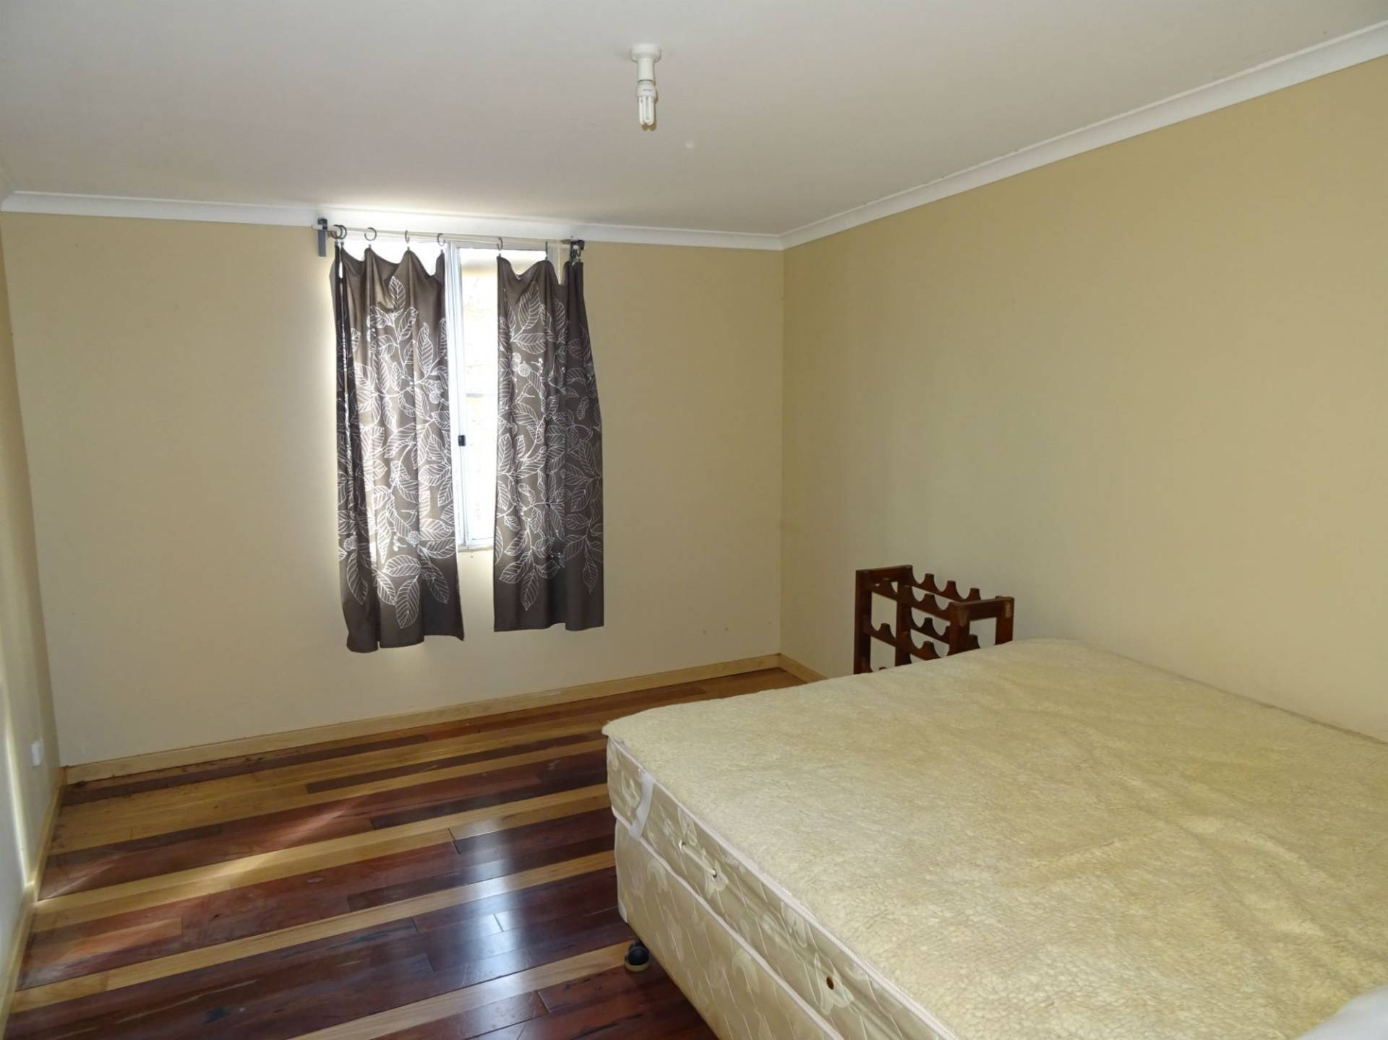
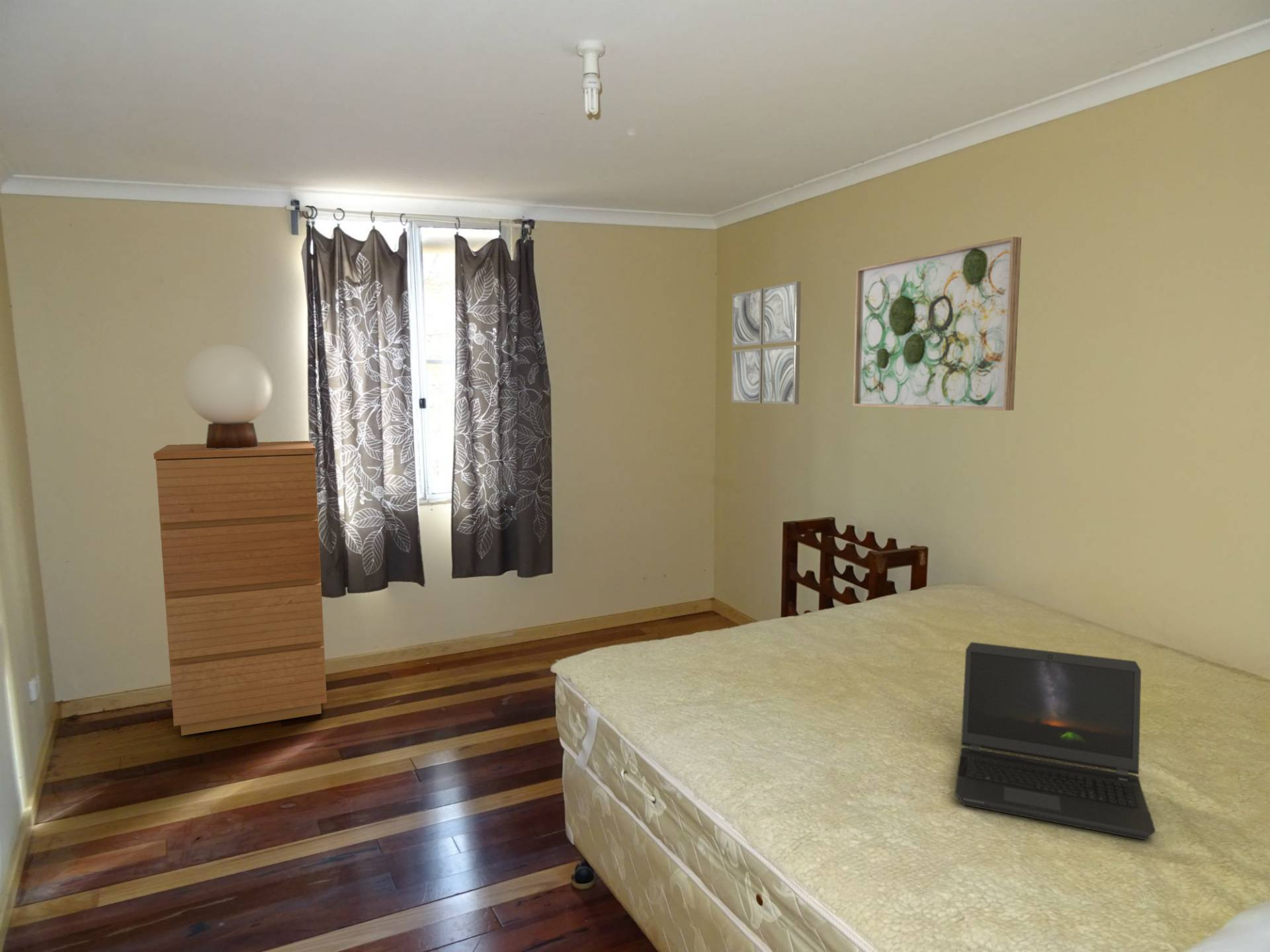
+ dresser (247, 578)
+ wall art (924, 332)
+ wall art (763, 344)
+ laptop computer (1050, 732)
+ table lamp (229, 395)
